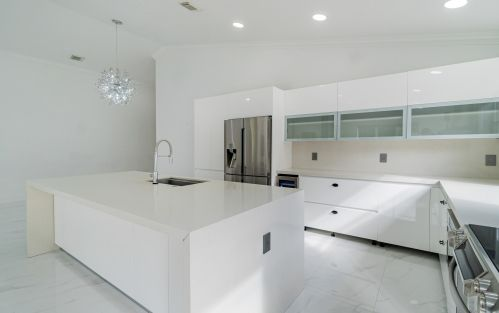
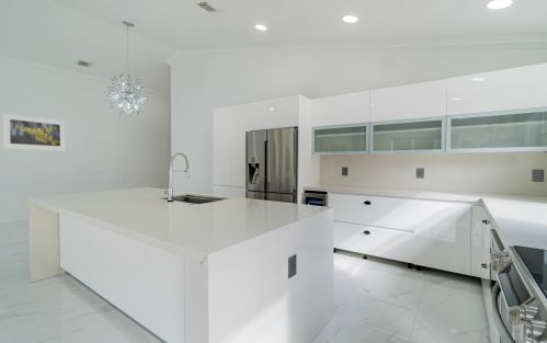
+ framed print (36, 133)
